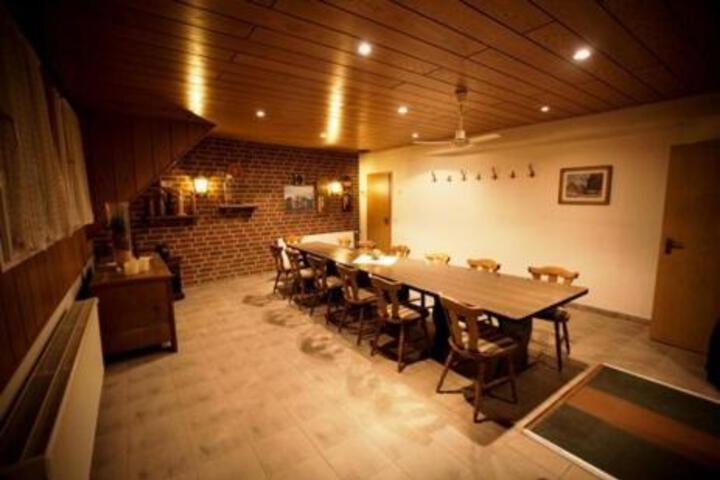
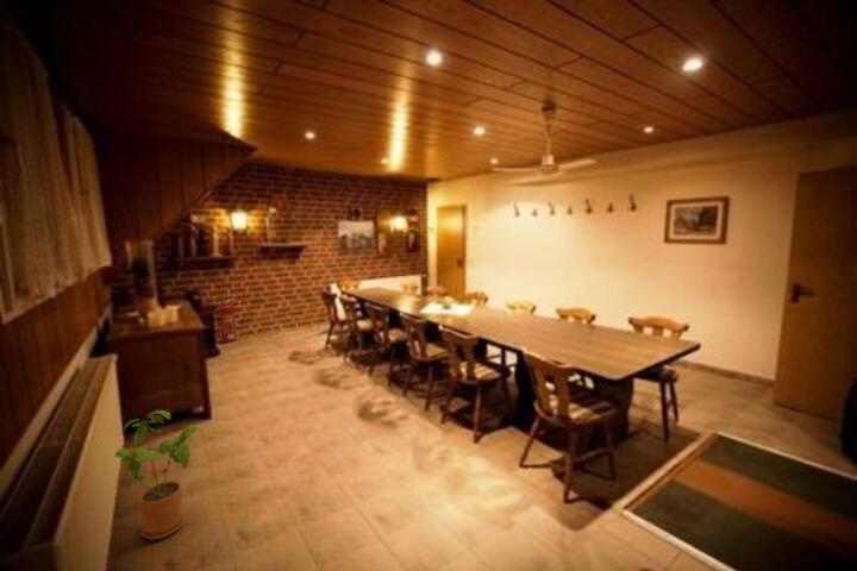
+ house plant (163, 470)
+ fire extinguisher (225, 320)
